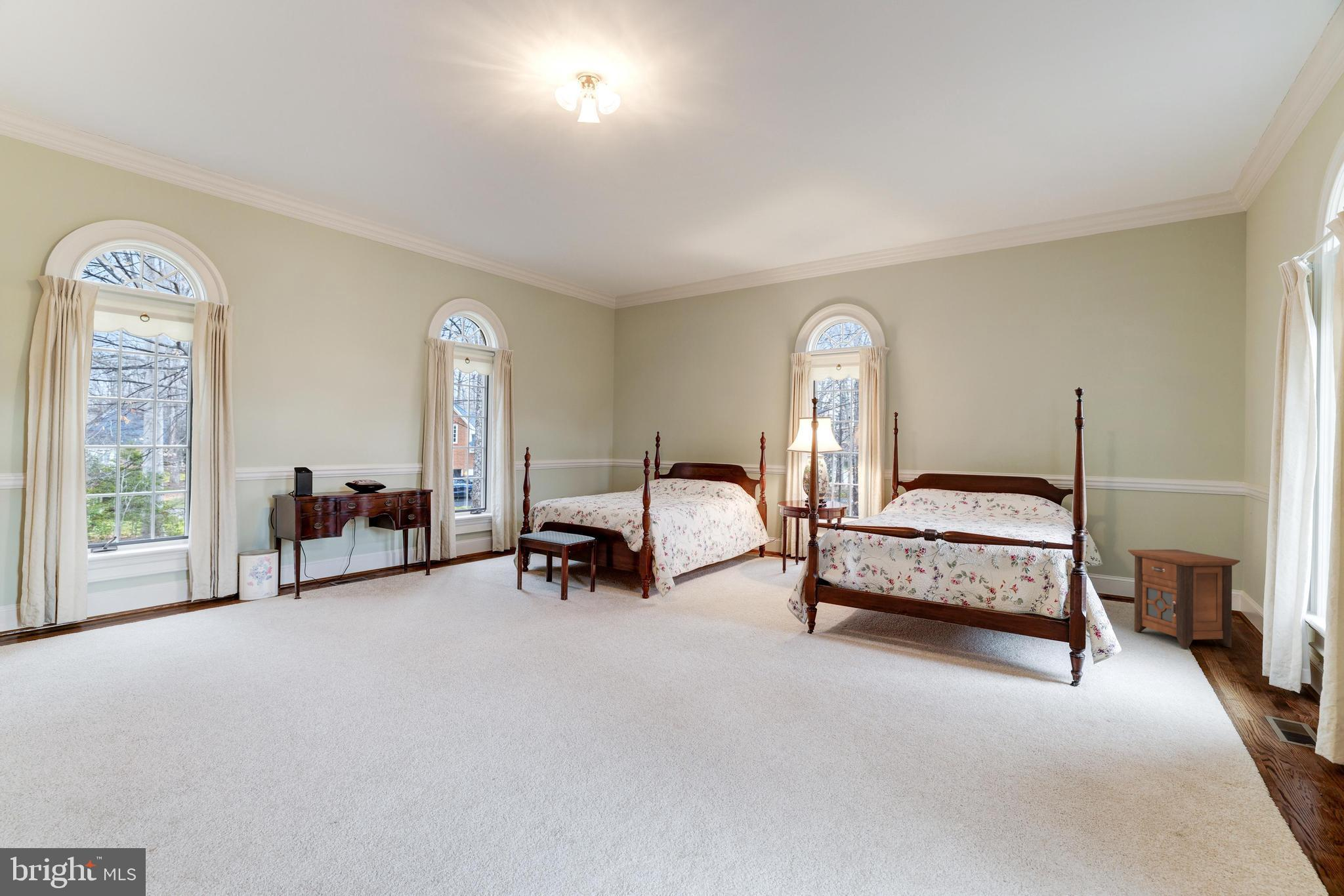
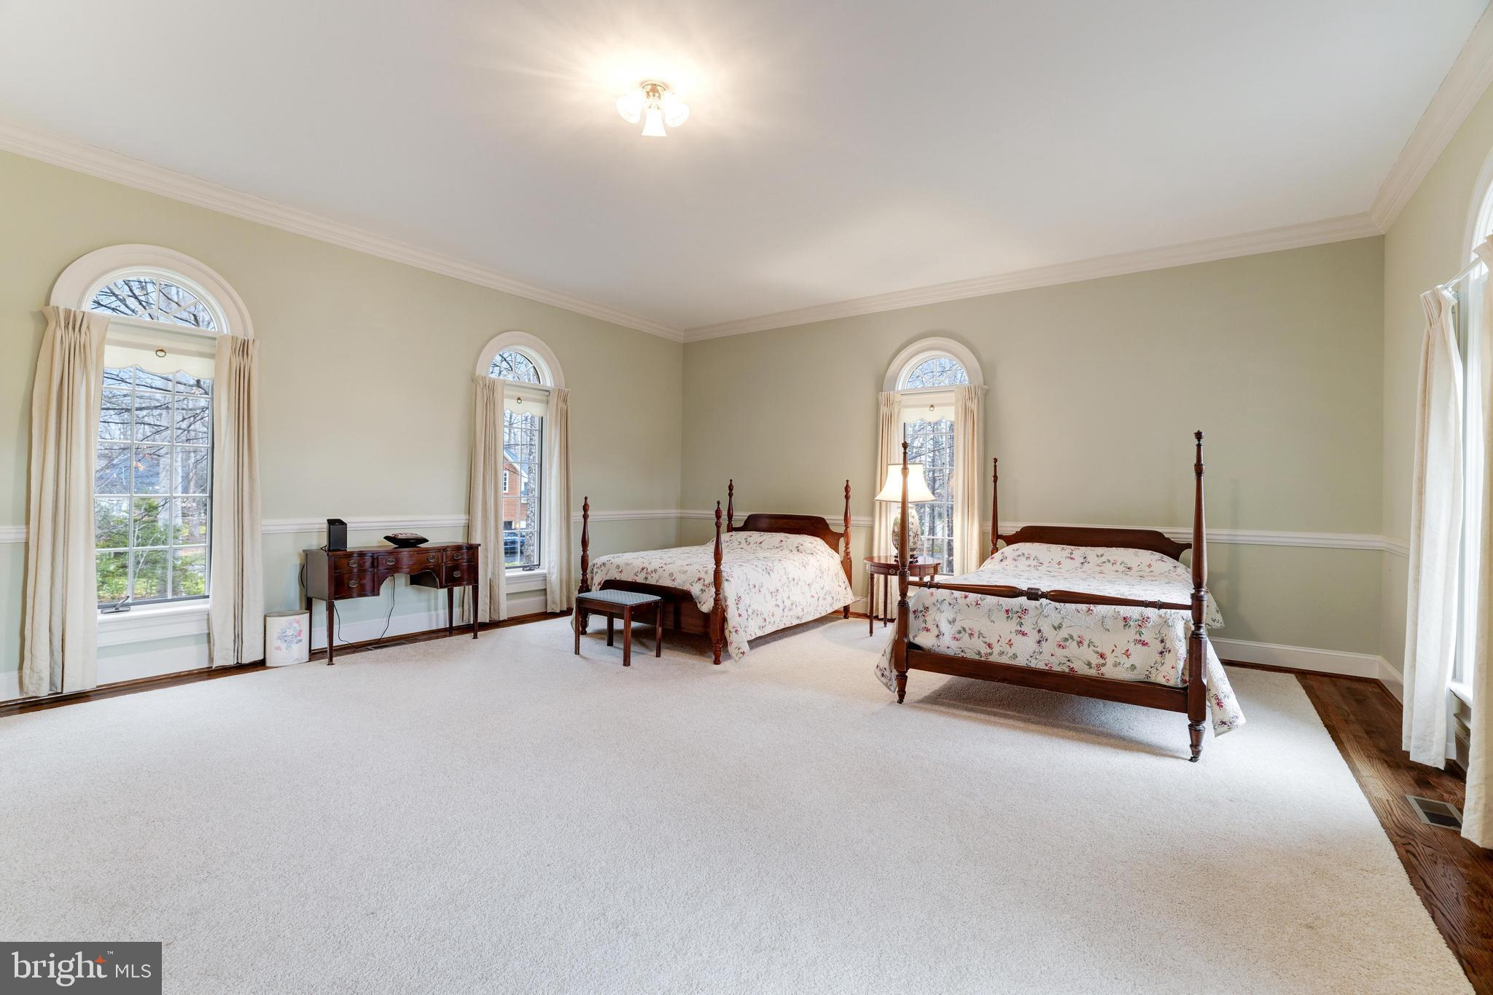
- nightstand (1181, 597)
